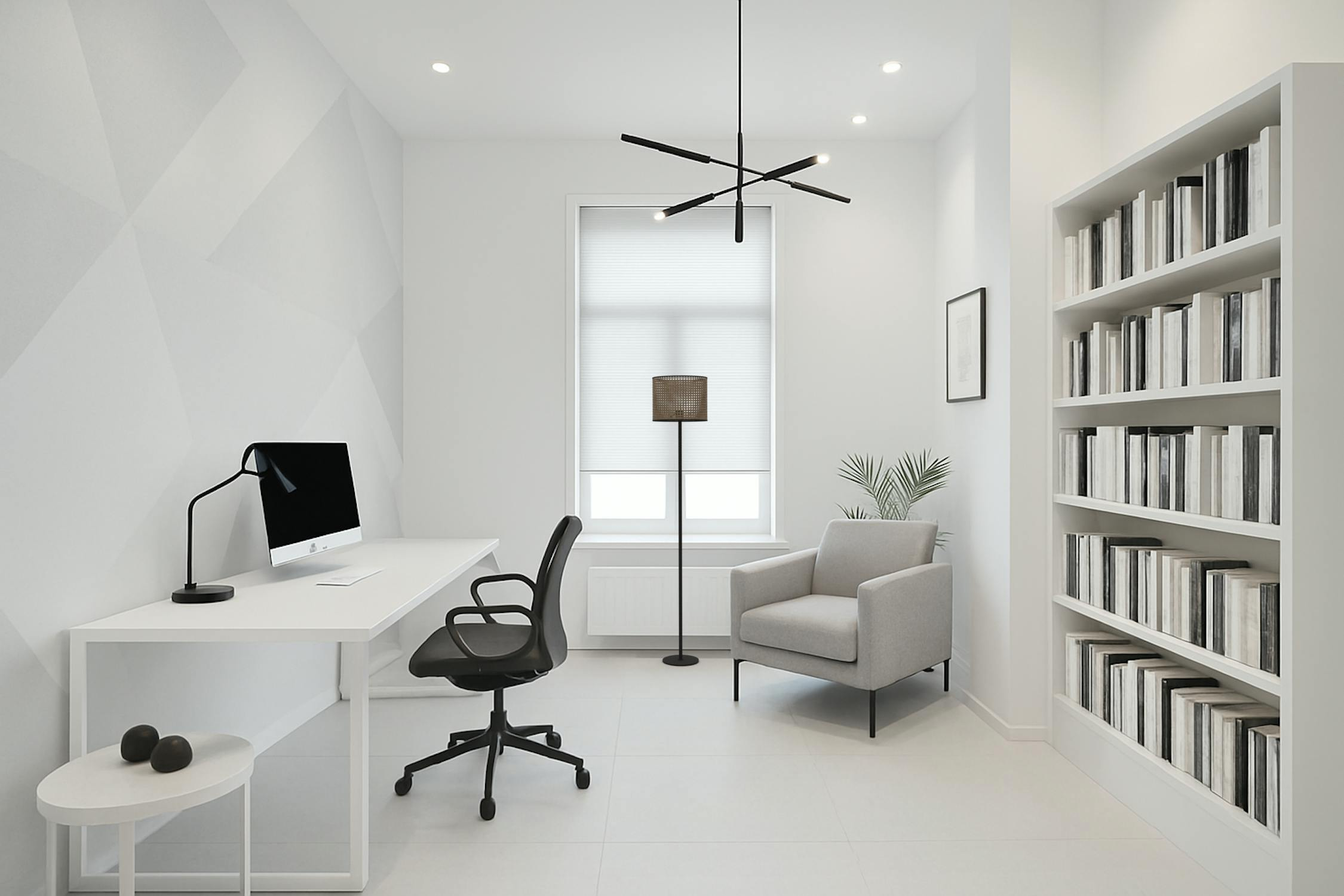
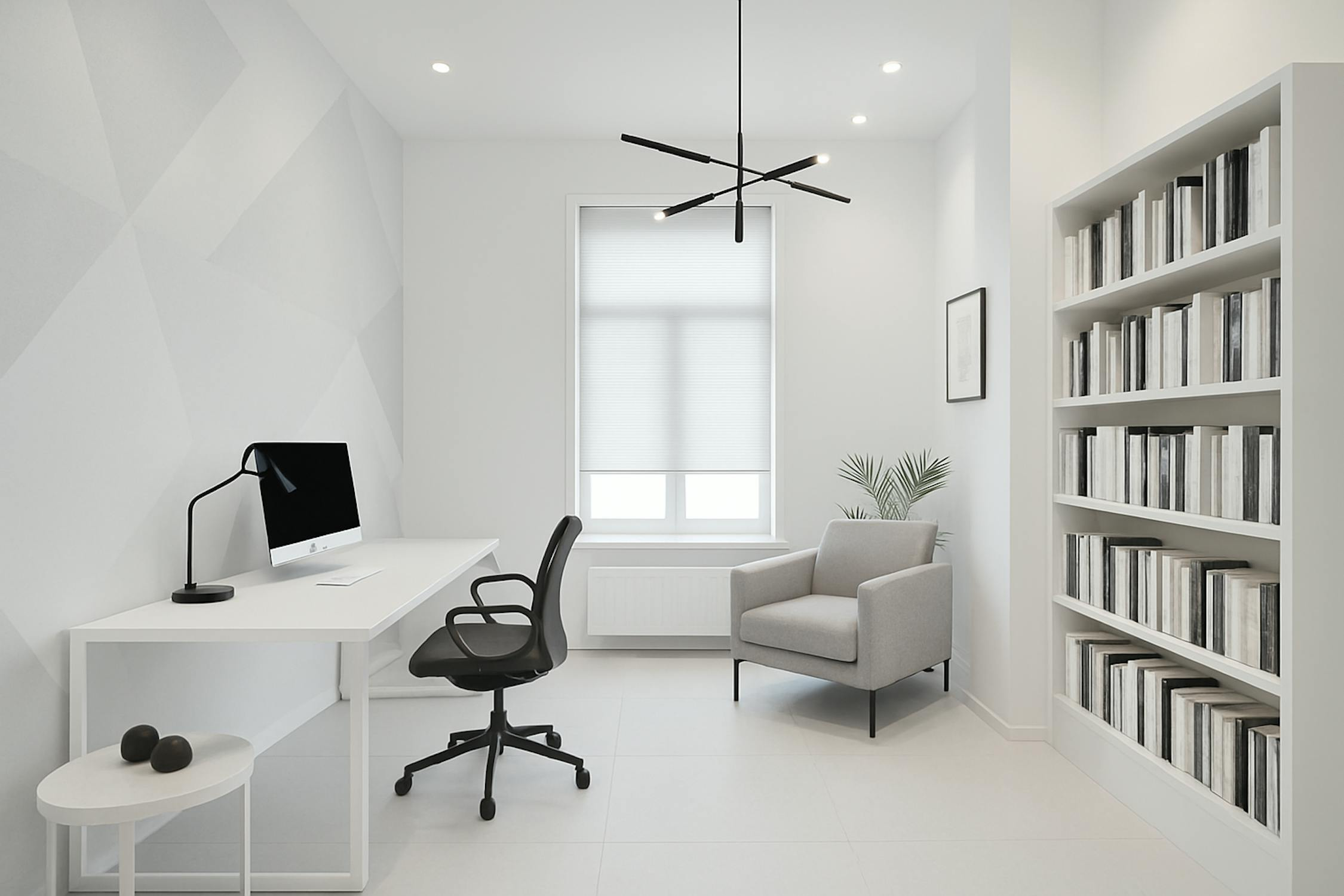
- floor lamp (680, 519)
